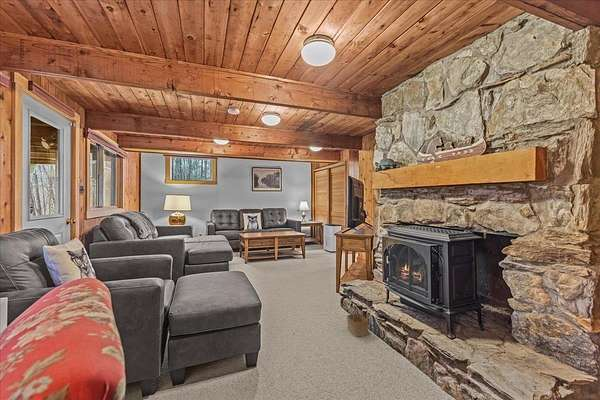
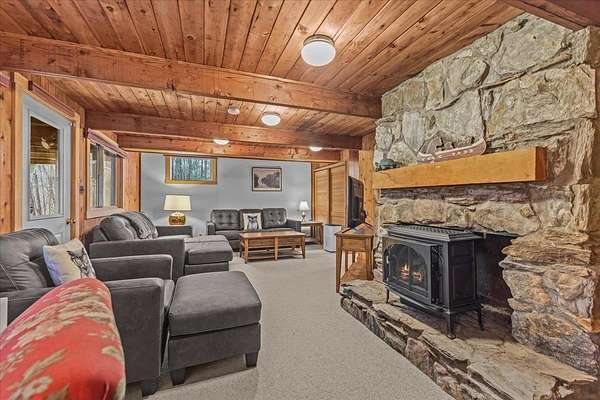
- basket (357, 314)
